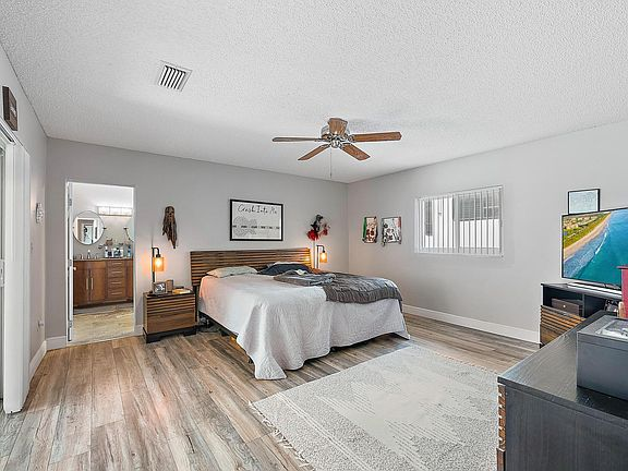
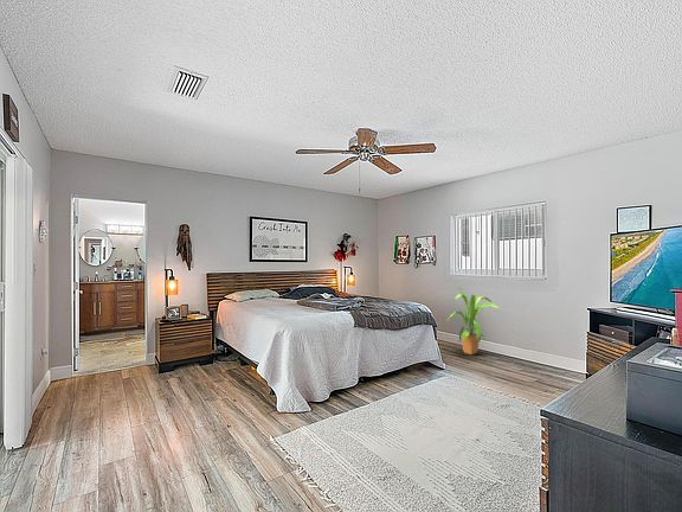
+ house plant (474, 320)
